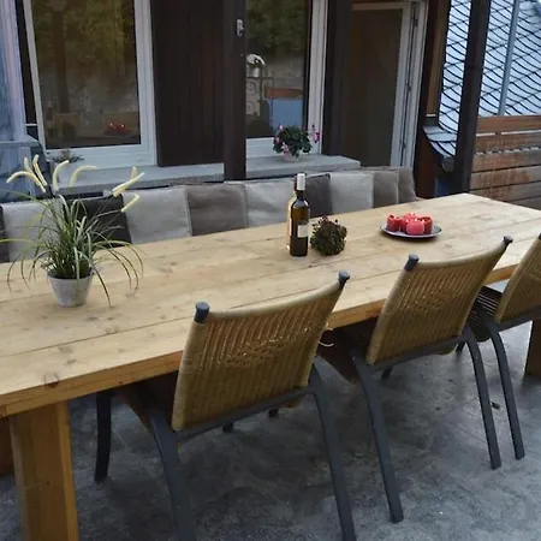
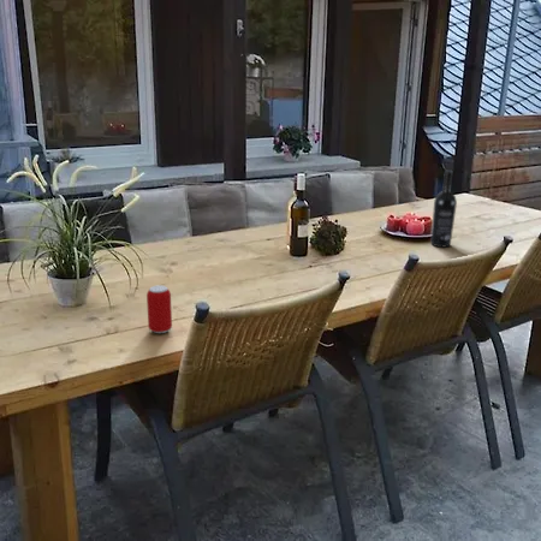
+ beverage can (159, 309)
+ wine bottle (444, 208)
